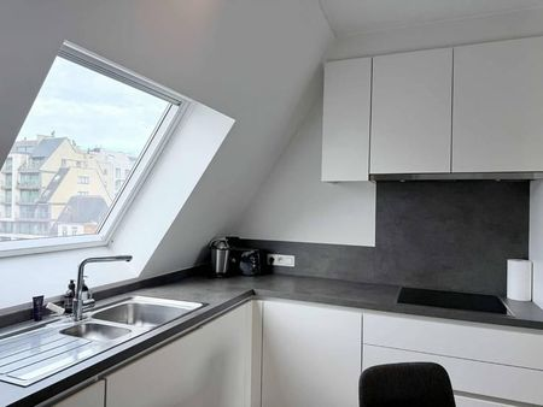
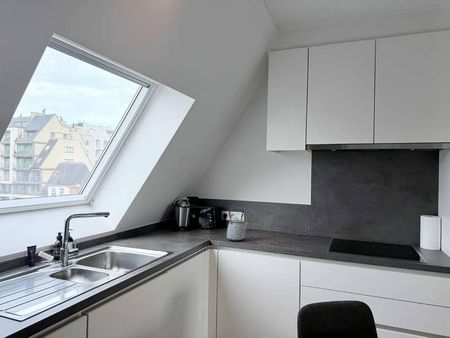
+ kettle (238, 224)
